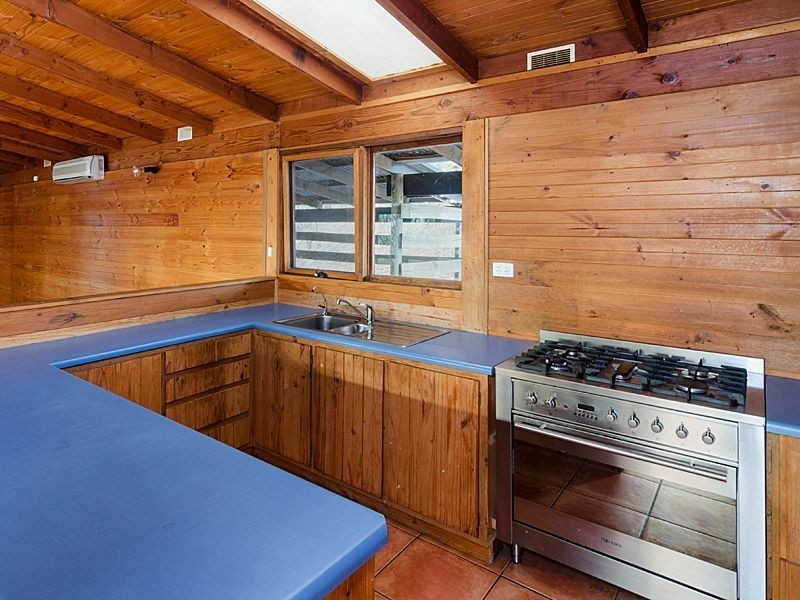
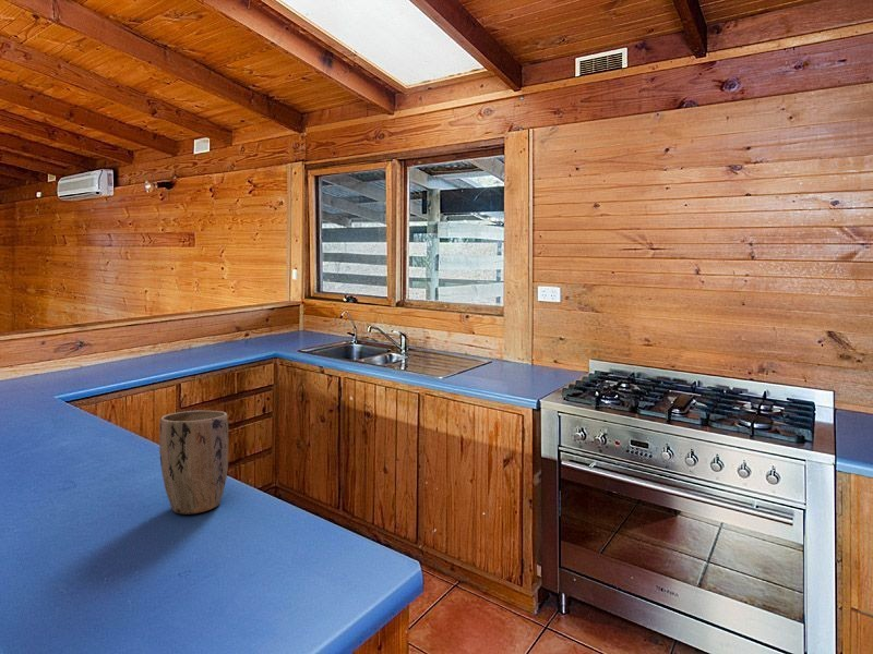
+ plant pot (194, 460)
